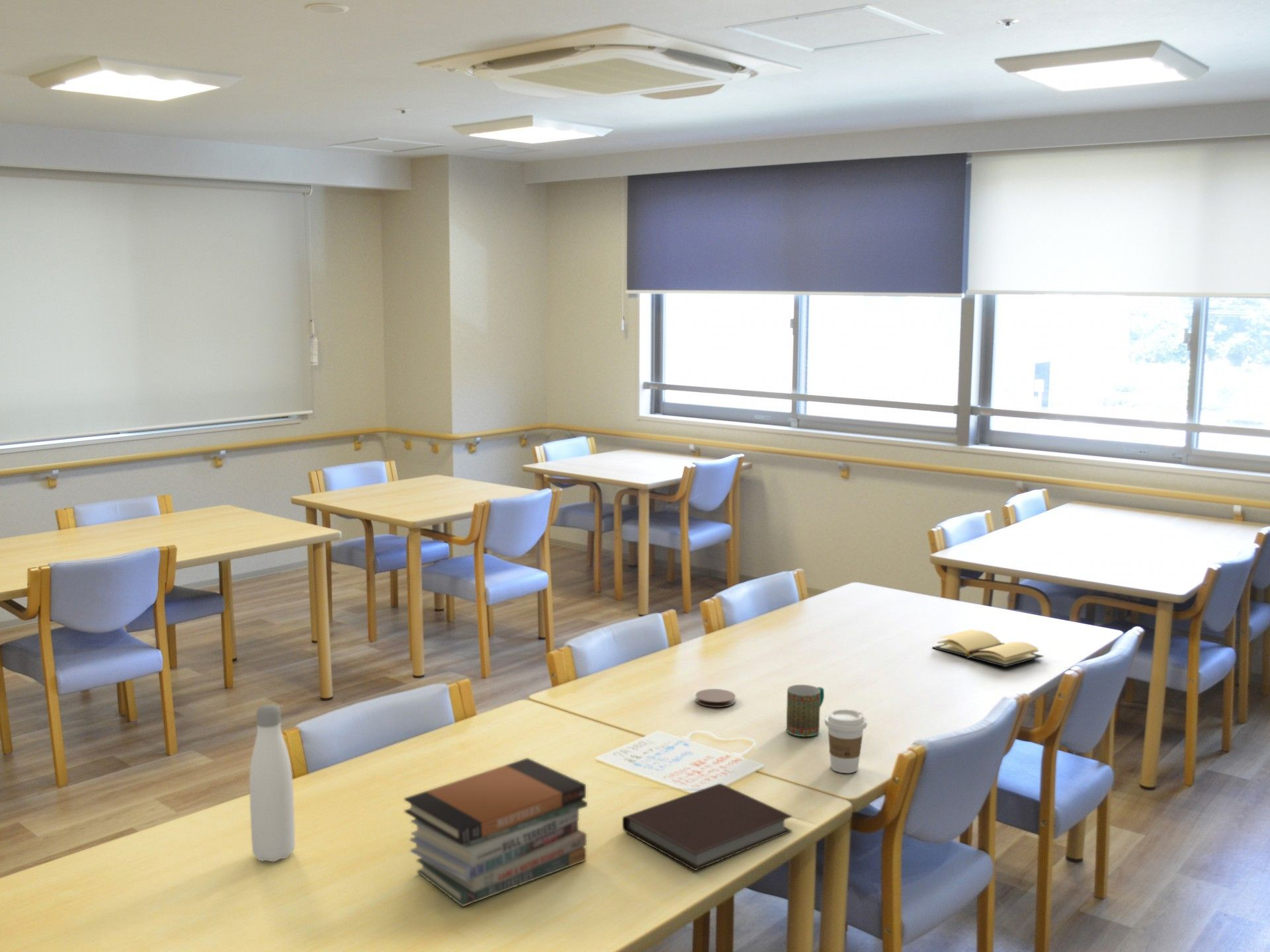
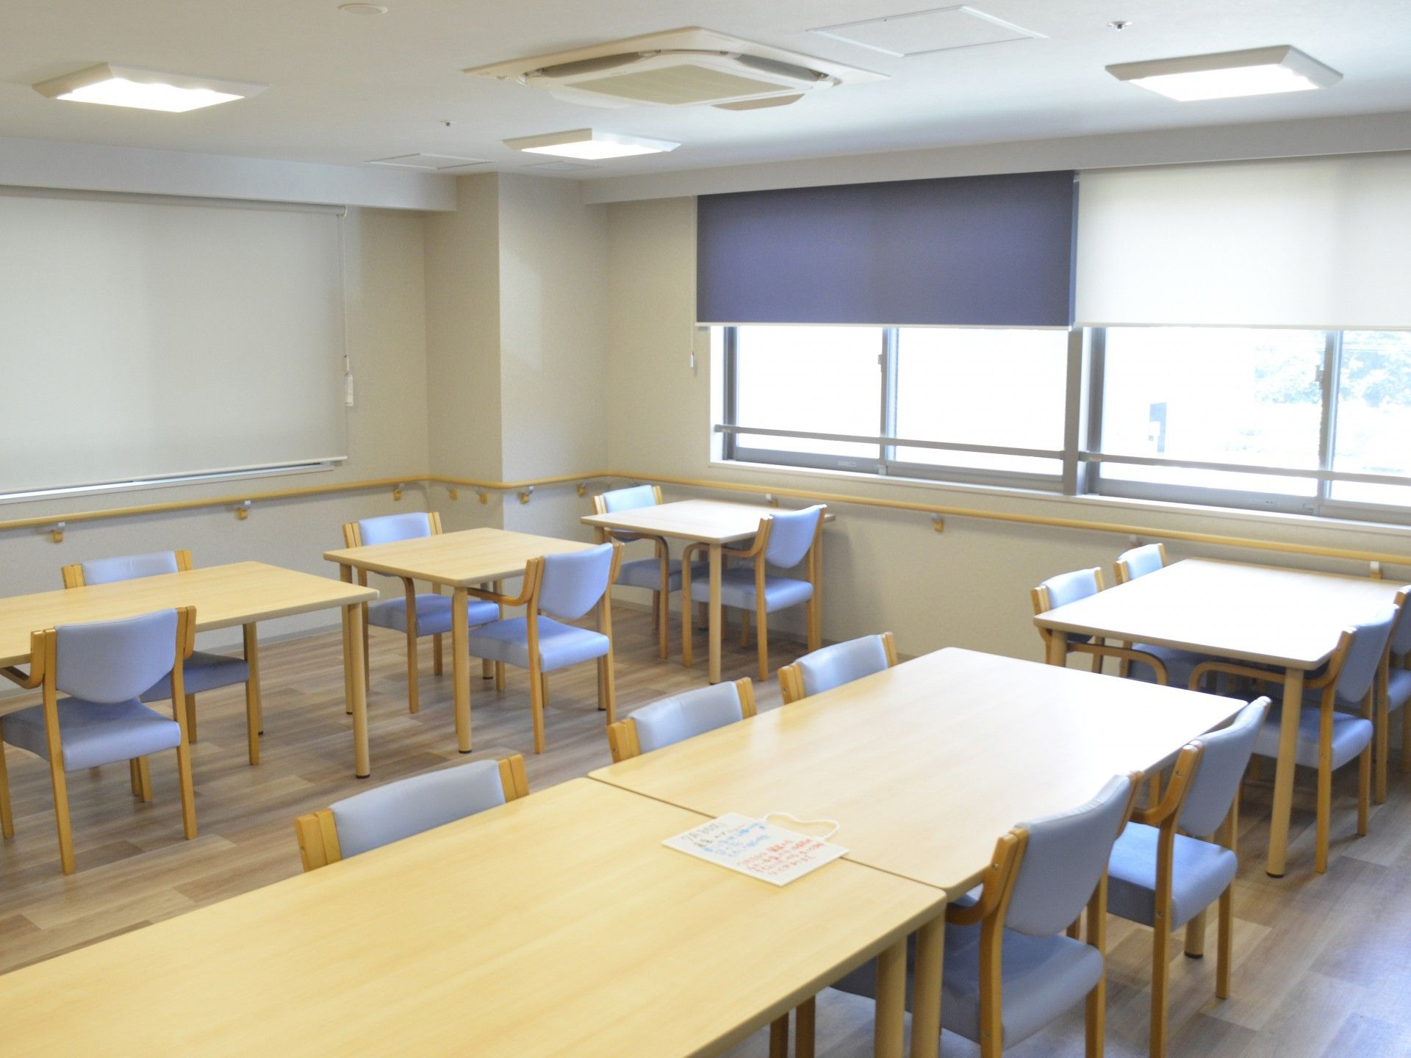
- coaster (715, 697)
- coffee cup (845, 741)
- book (986, 647)
- water bottle (271, 781)
- book stack (497, 829)
- notebook (707, 823)
- mug (808, 708)
